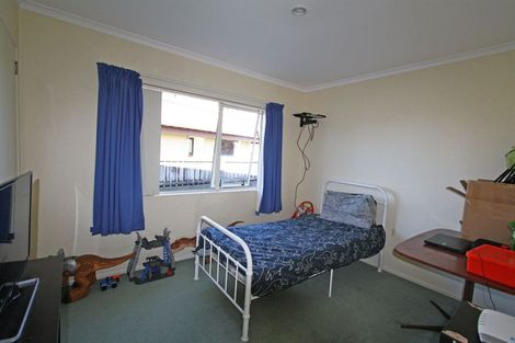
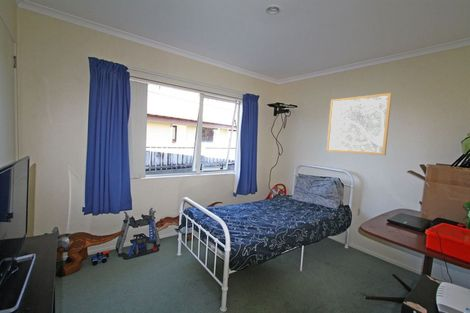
+ wall art (355, 125)
